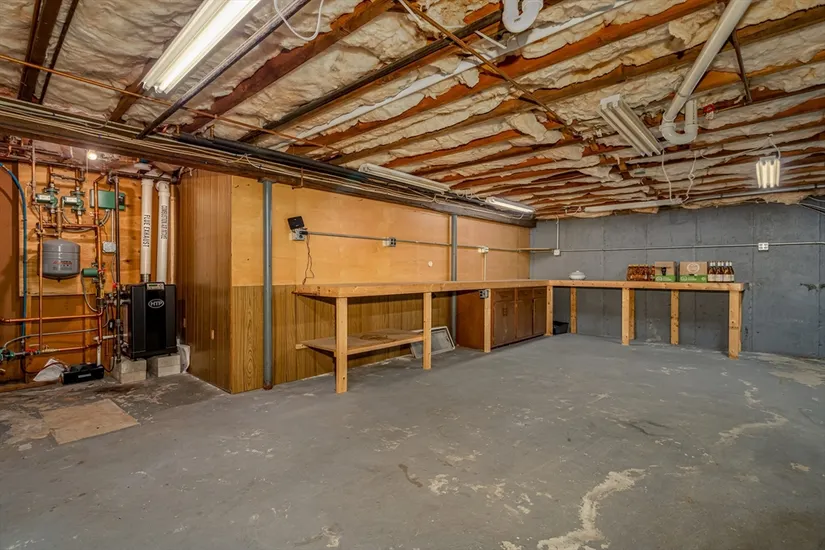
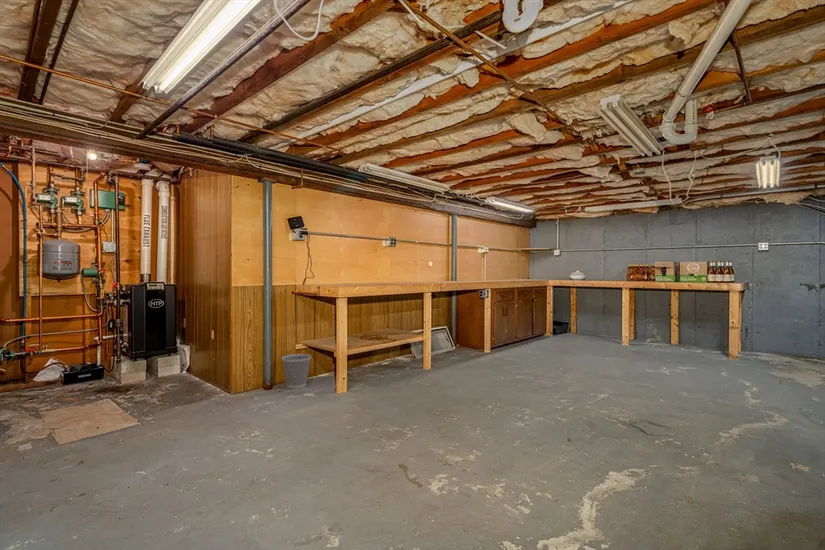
+ wastebasket (296, 371)
